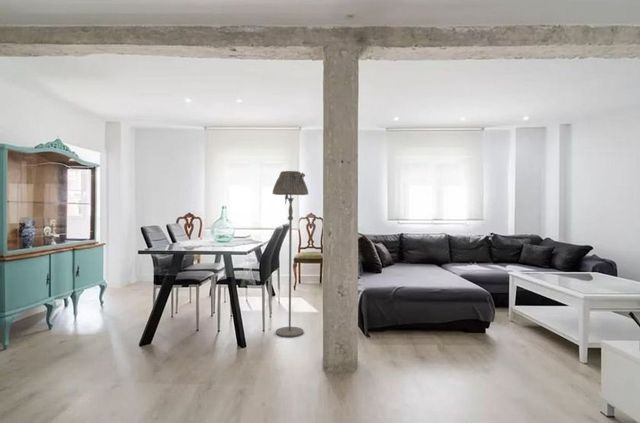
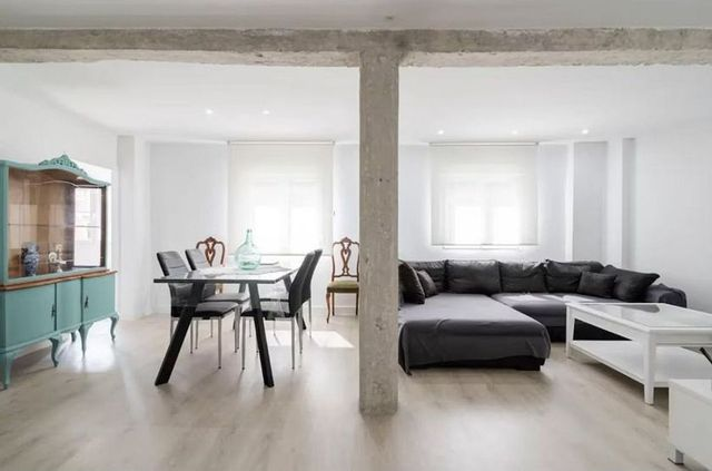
- floor lamp (290, 252)
